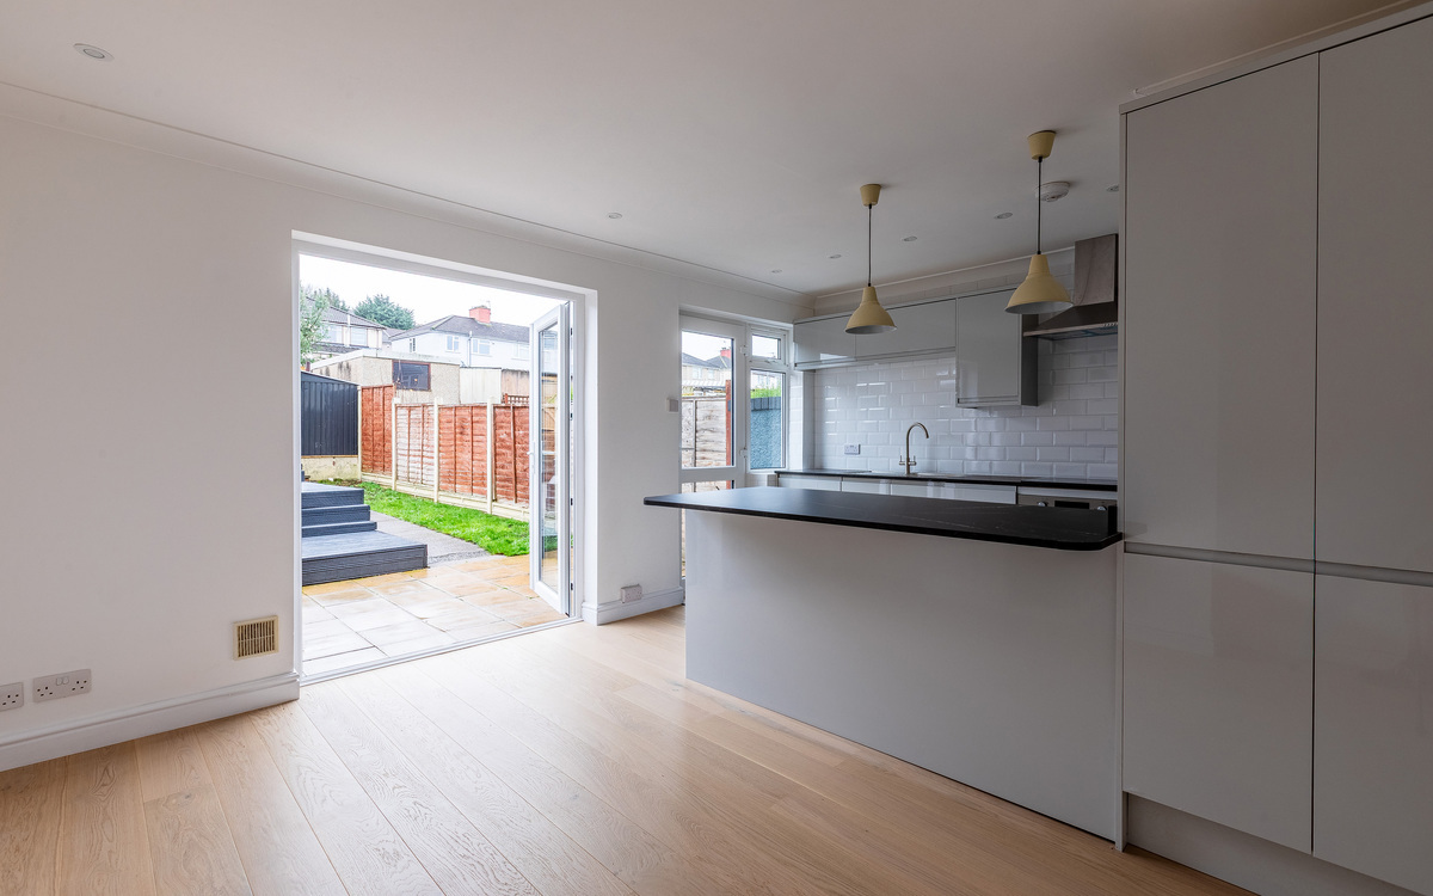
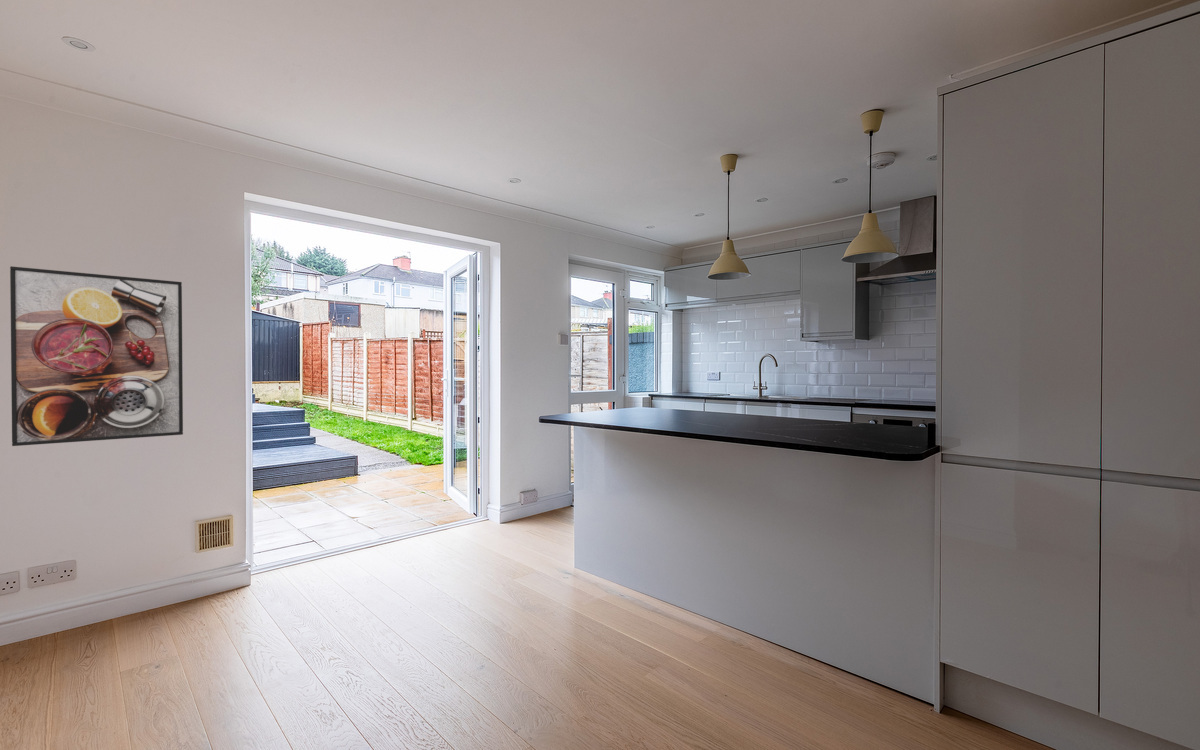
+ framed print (103, 357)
